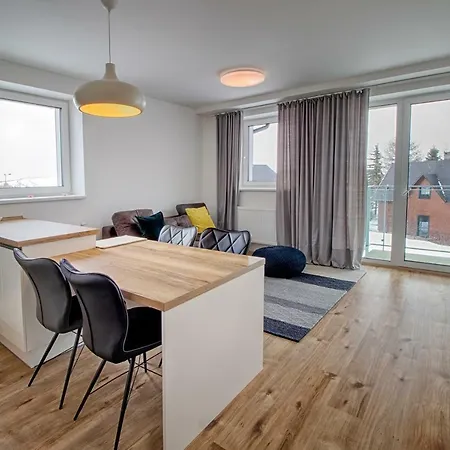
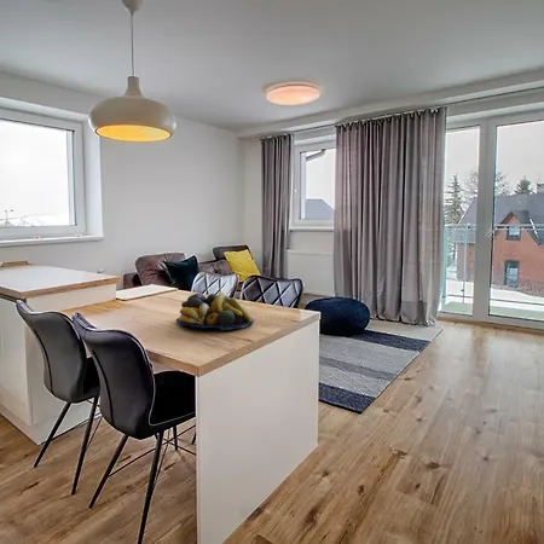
+ fruit bowl (215, 307)
